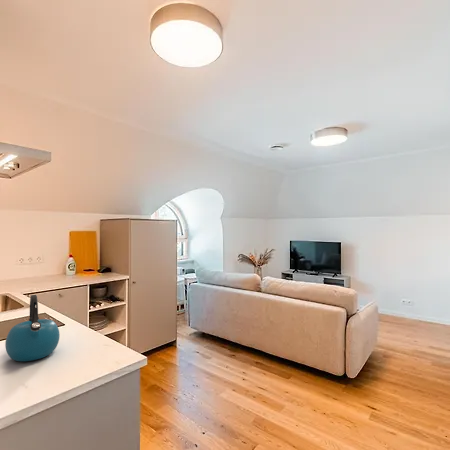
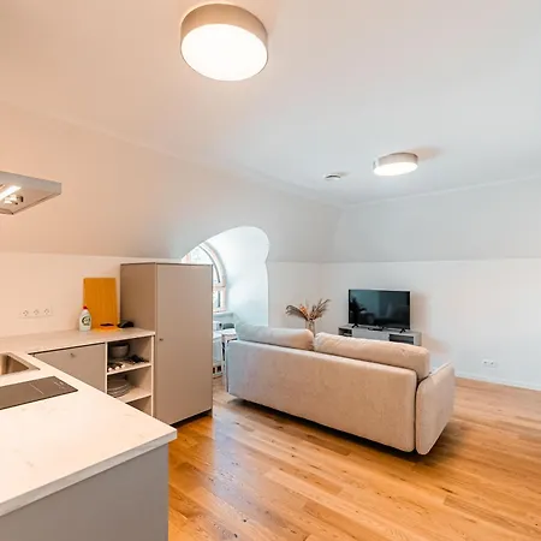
- kettle (34, 326)
